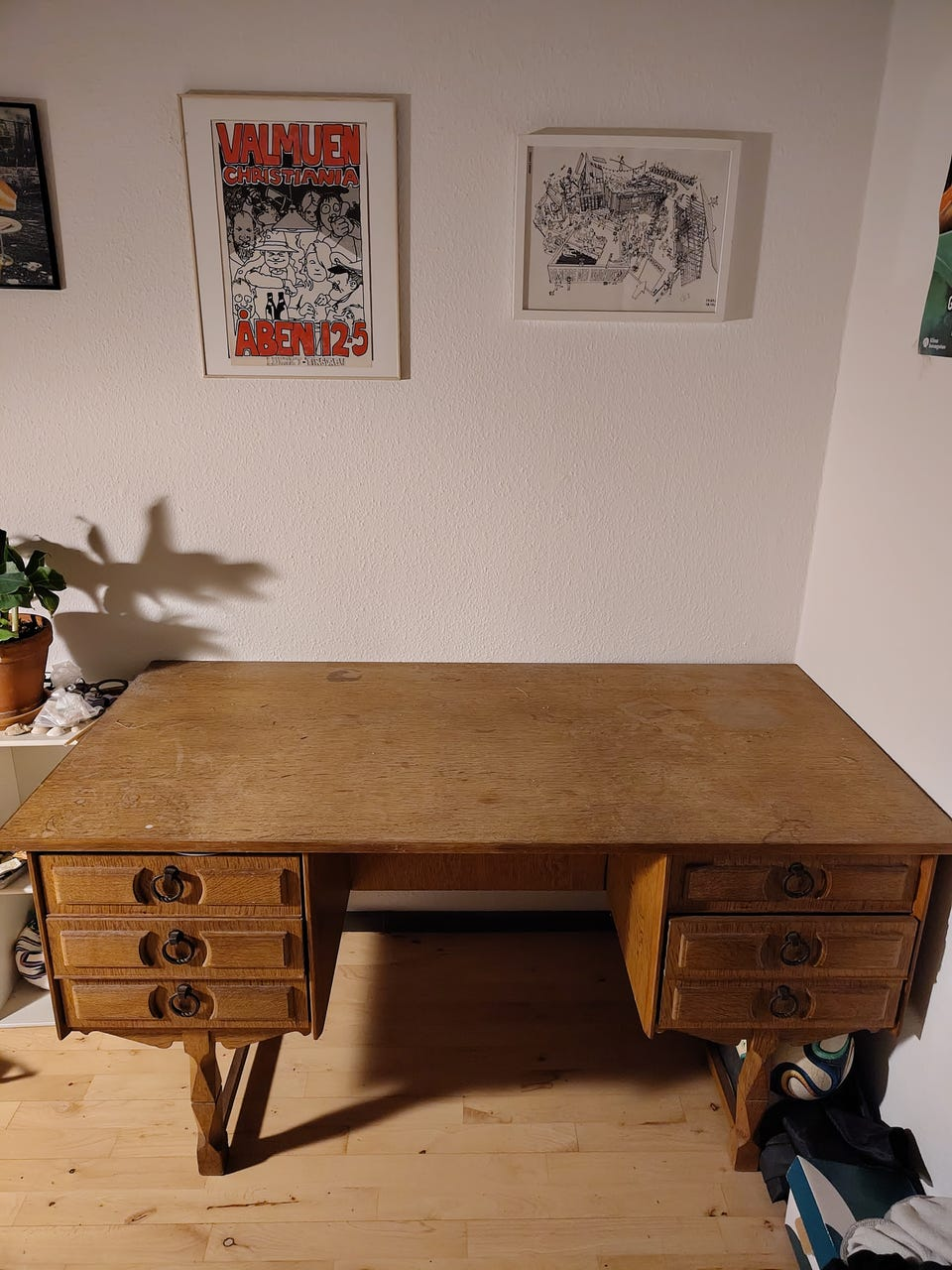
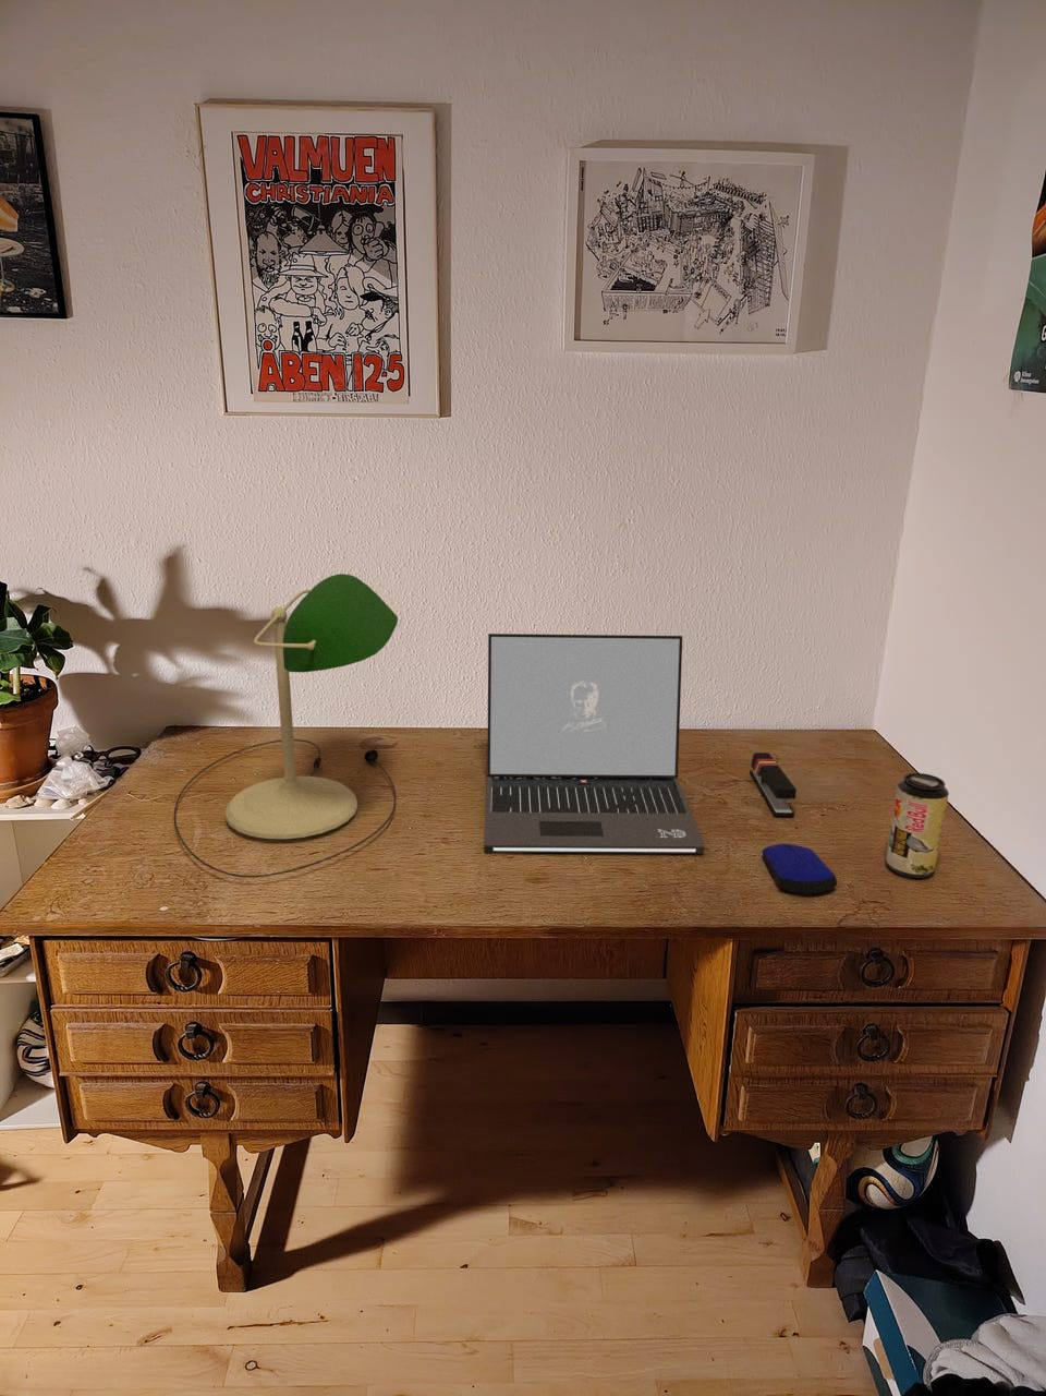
+ stapler (771, 779)
+ laptop (589, 738)
+ desk lamp (281, 696)
+ beverage can (916, 824)
+ computer mouse (797, 864)
